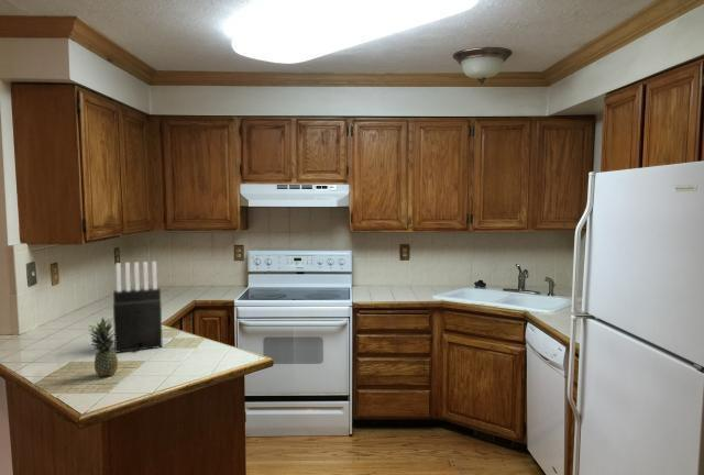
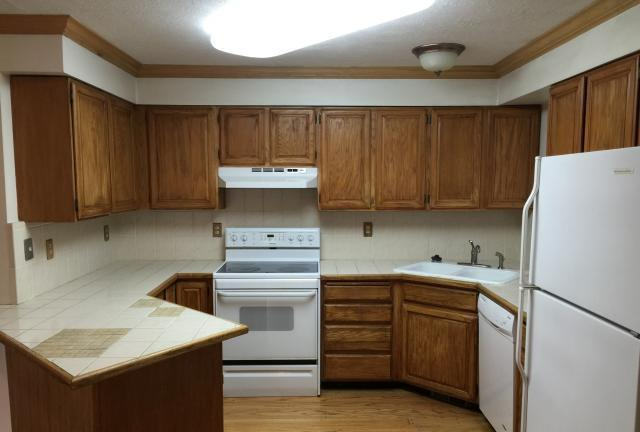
- fruit (102, 346)
- knife block (138, 306)
